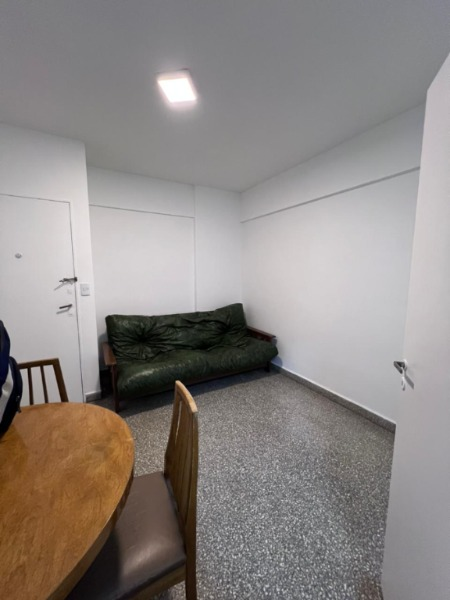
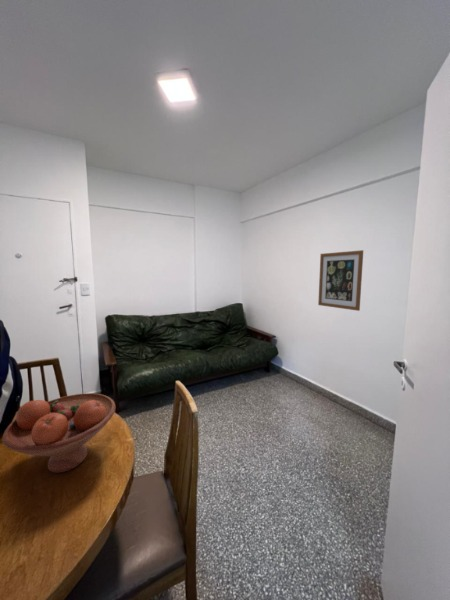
+ fruit bowl (65, 429)
+ wall art (338, 280)
